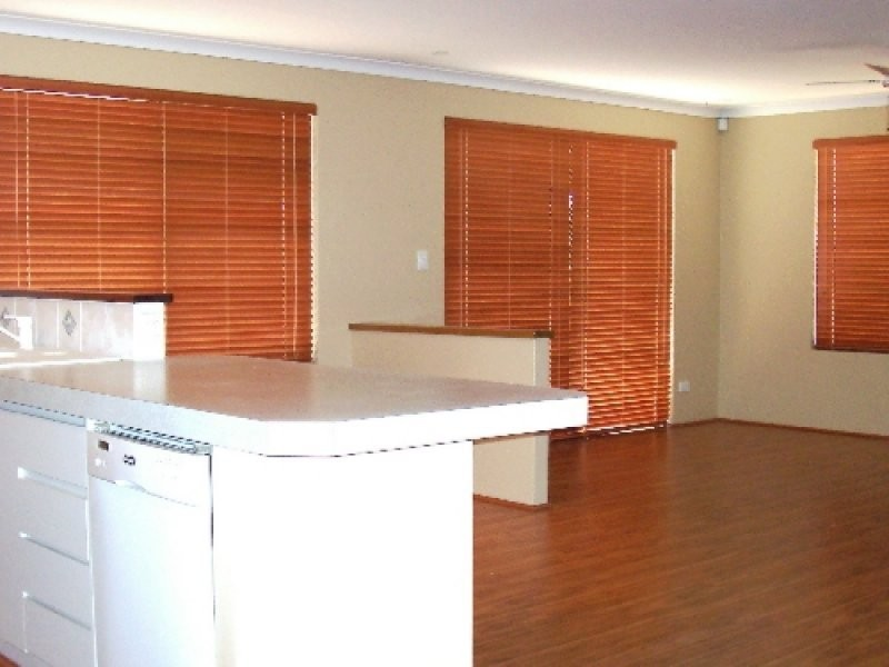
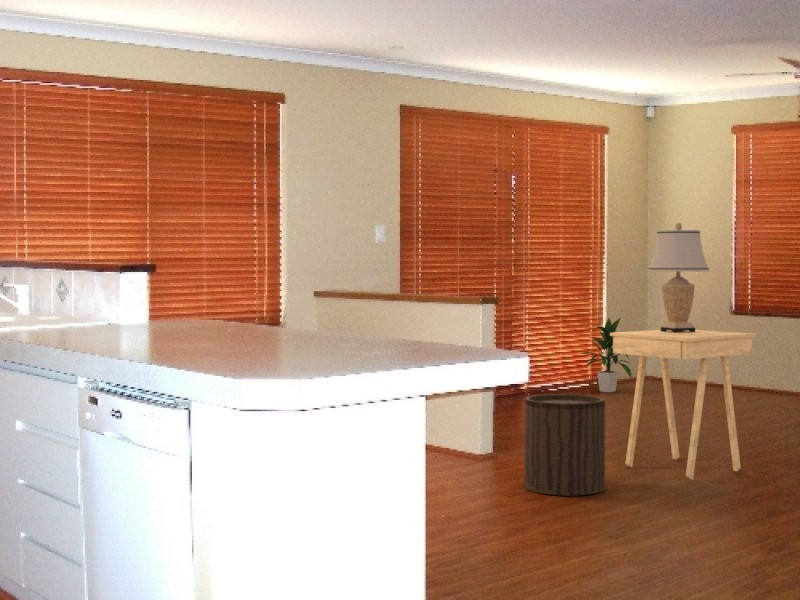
+ side table (672, 401)
+ indoor plant (608, 354)
+ table lamp (678, 277)
+ stool (564, 442)
